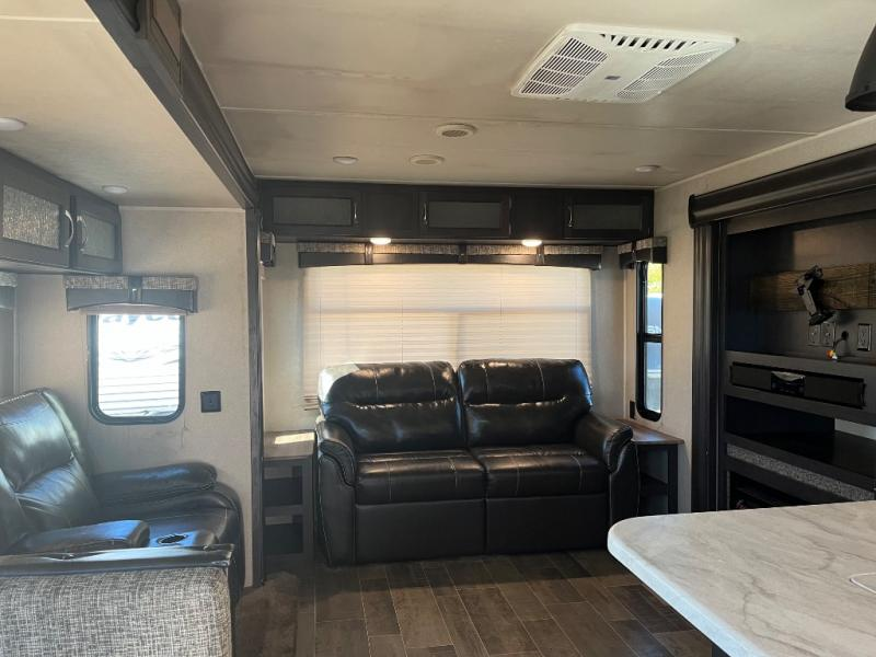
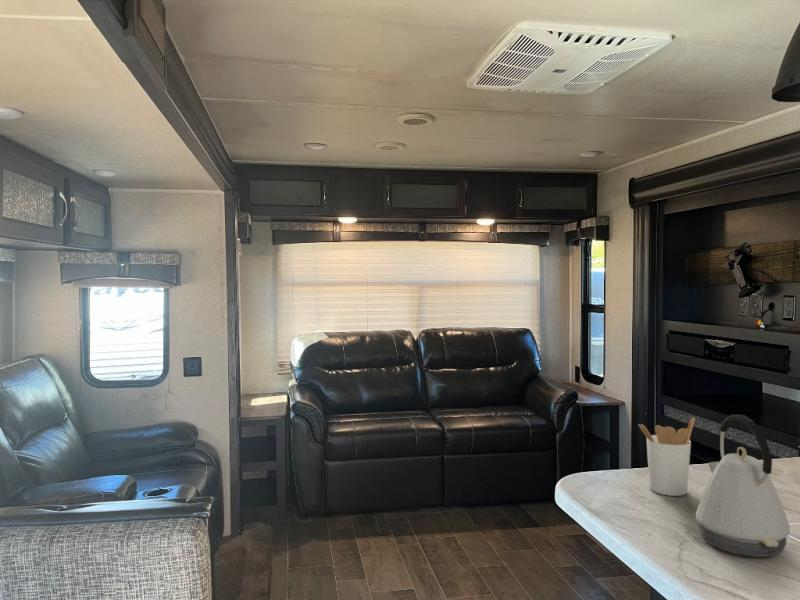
+ kettle (739, 478)
+ utensil holder (669, 455)
